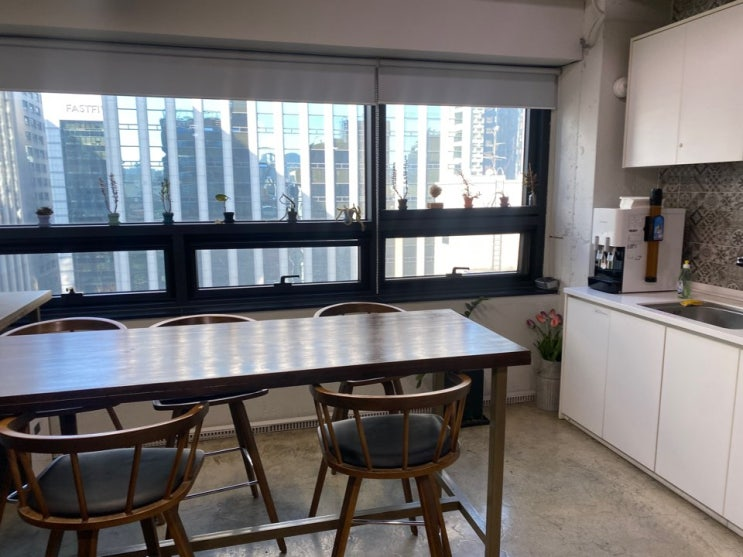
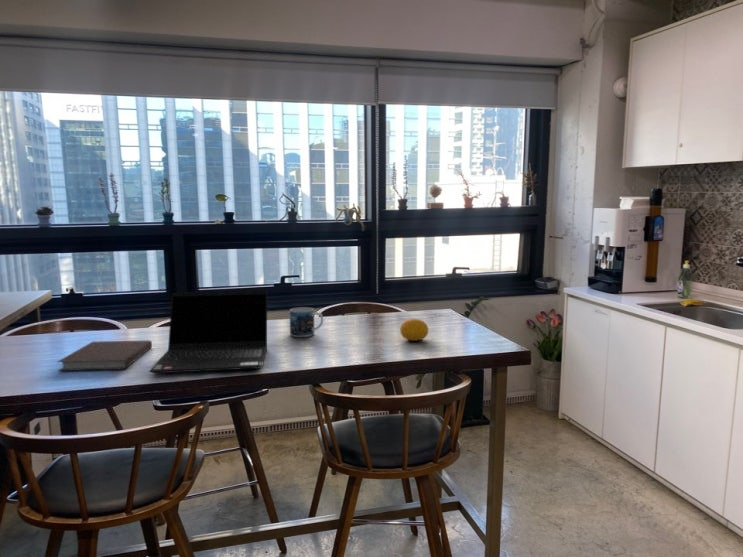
+ notebook (108, 354)
+ laptop computer (214, 328)
+ mug (307, 322)
+ fruit (414, 329)
